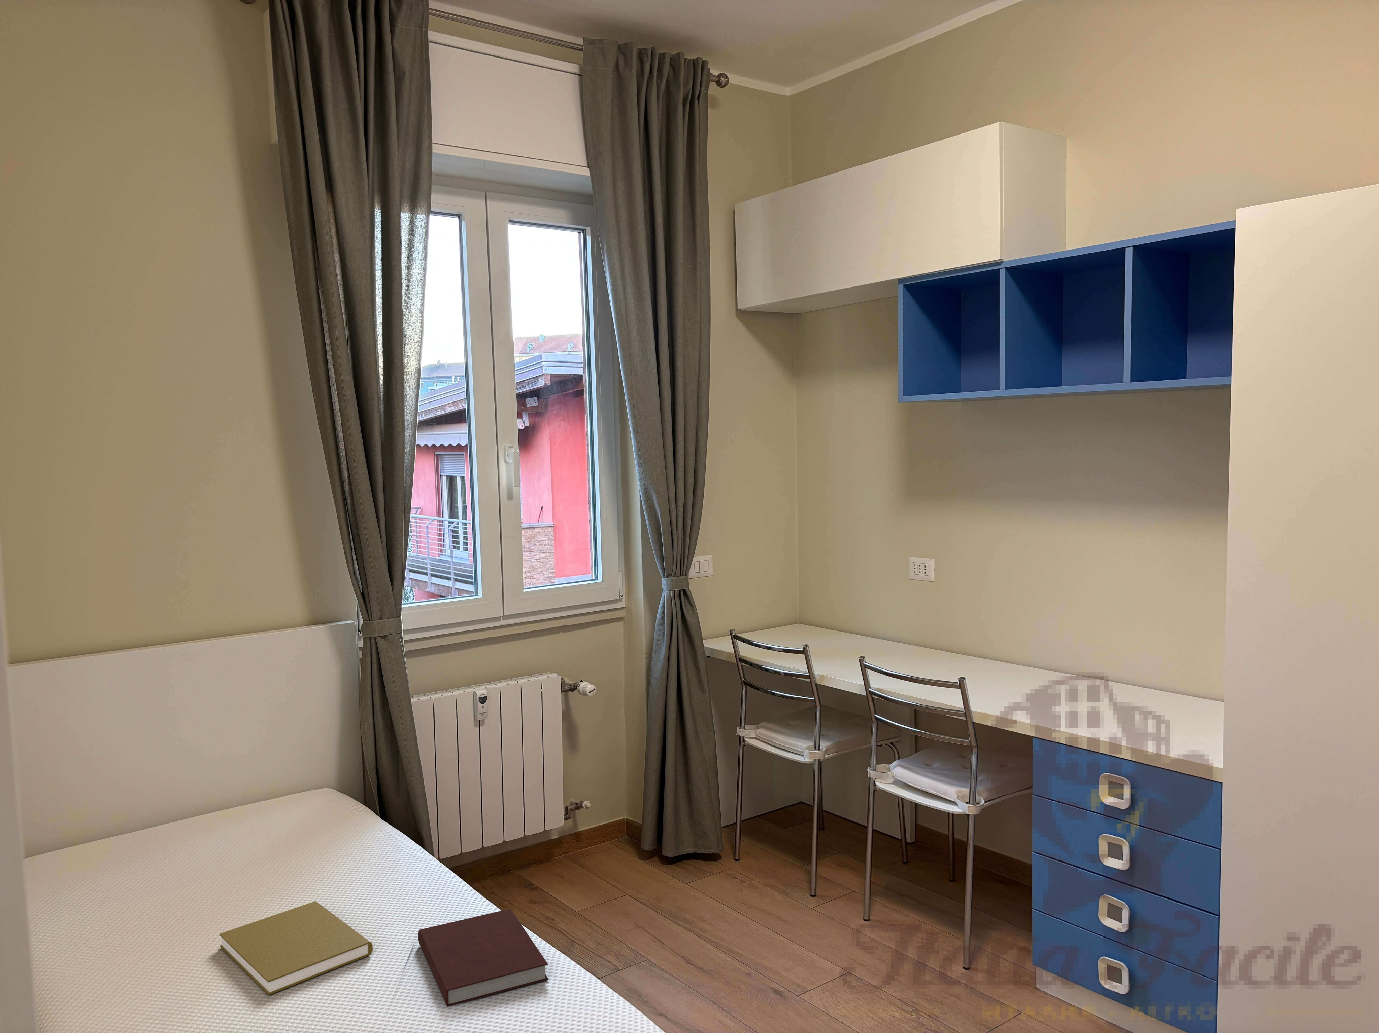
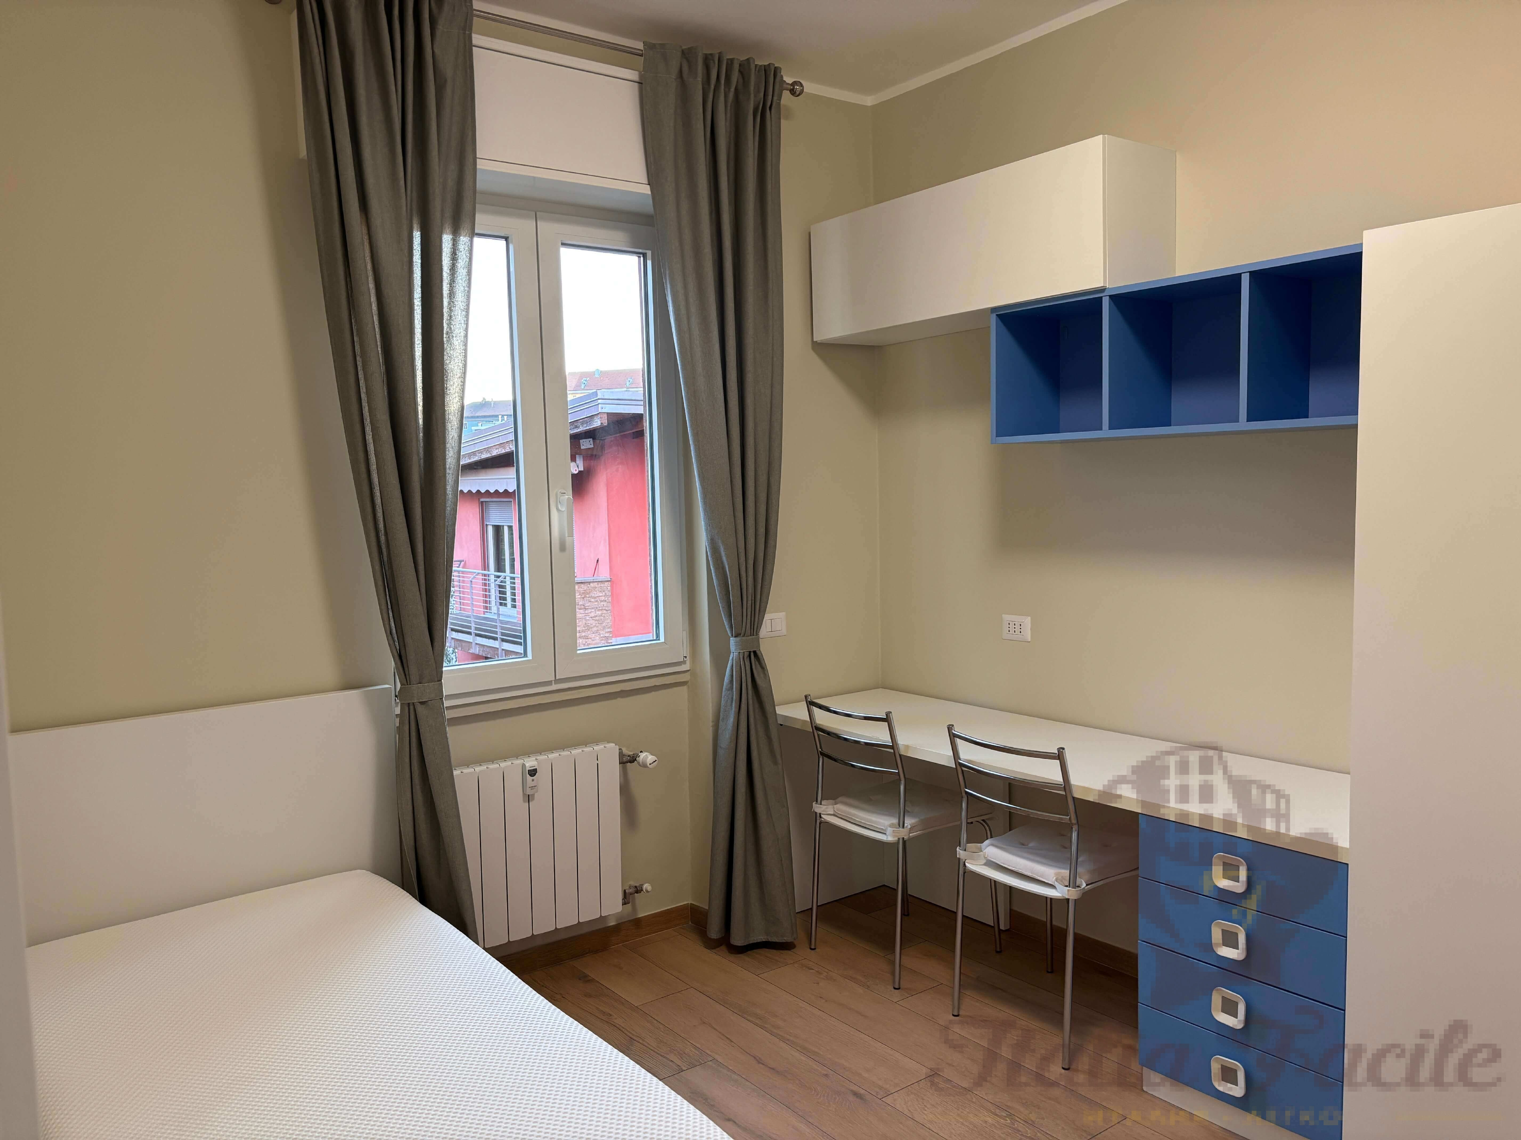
- book (295, 944)
- notebook (481, 954)
